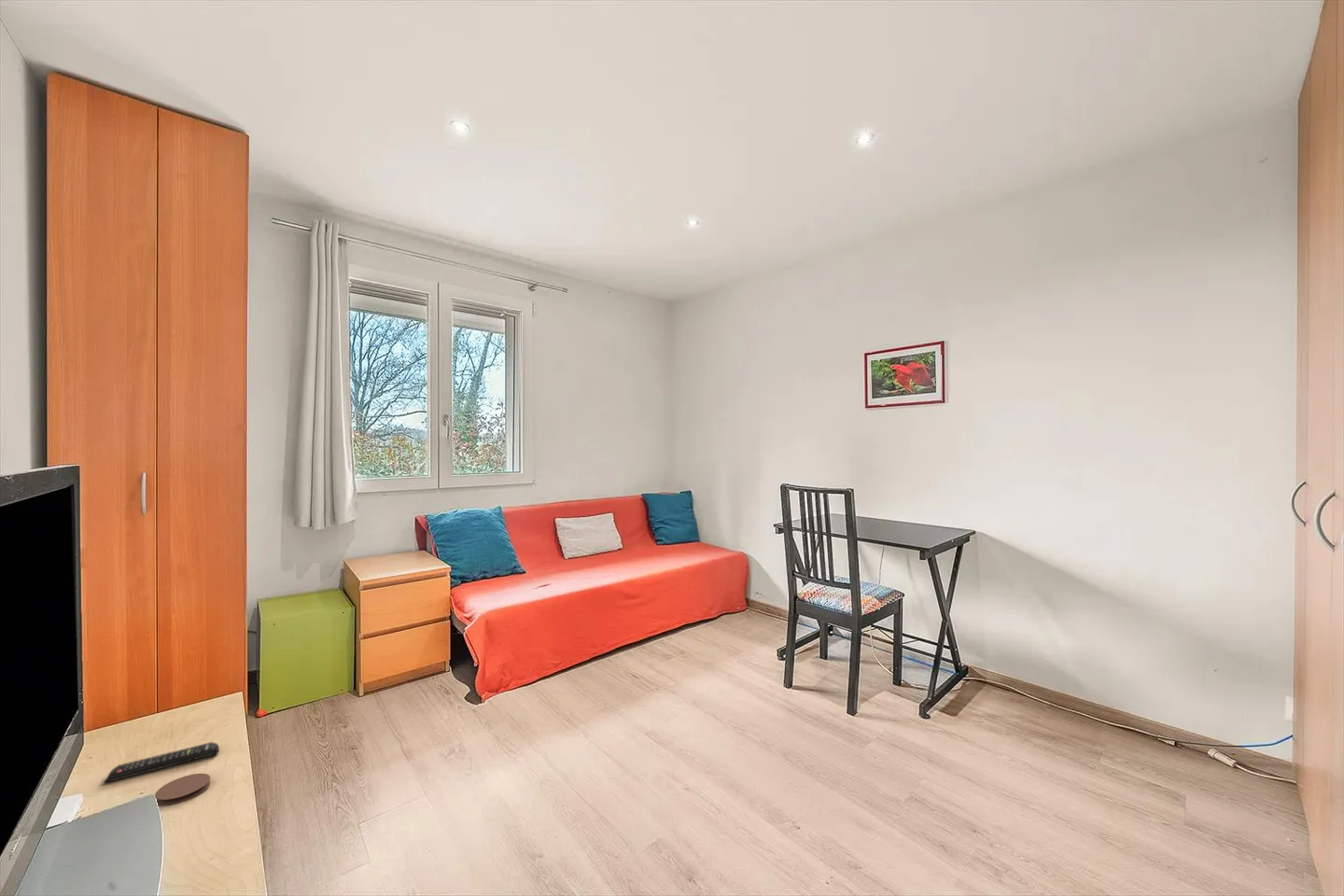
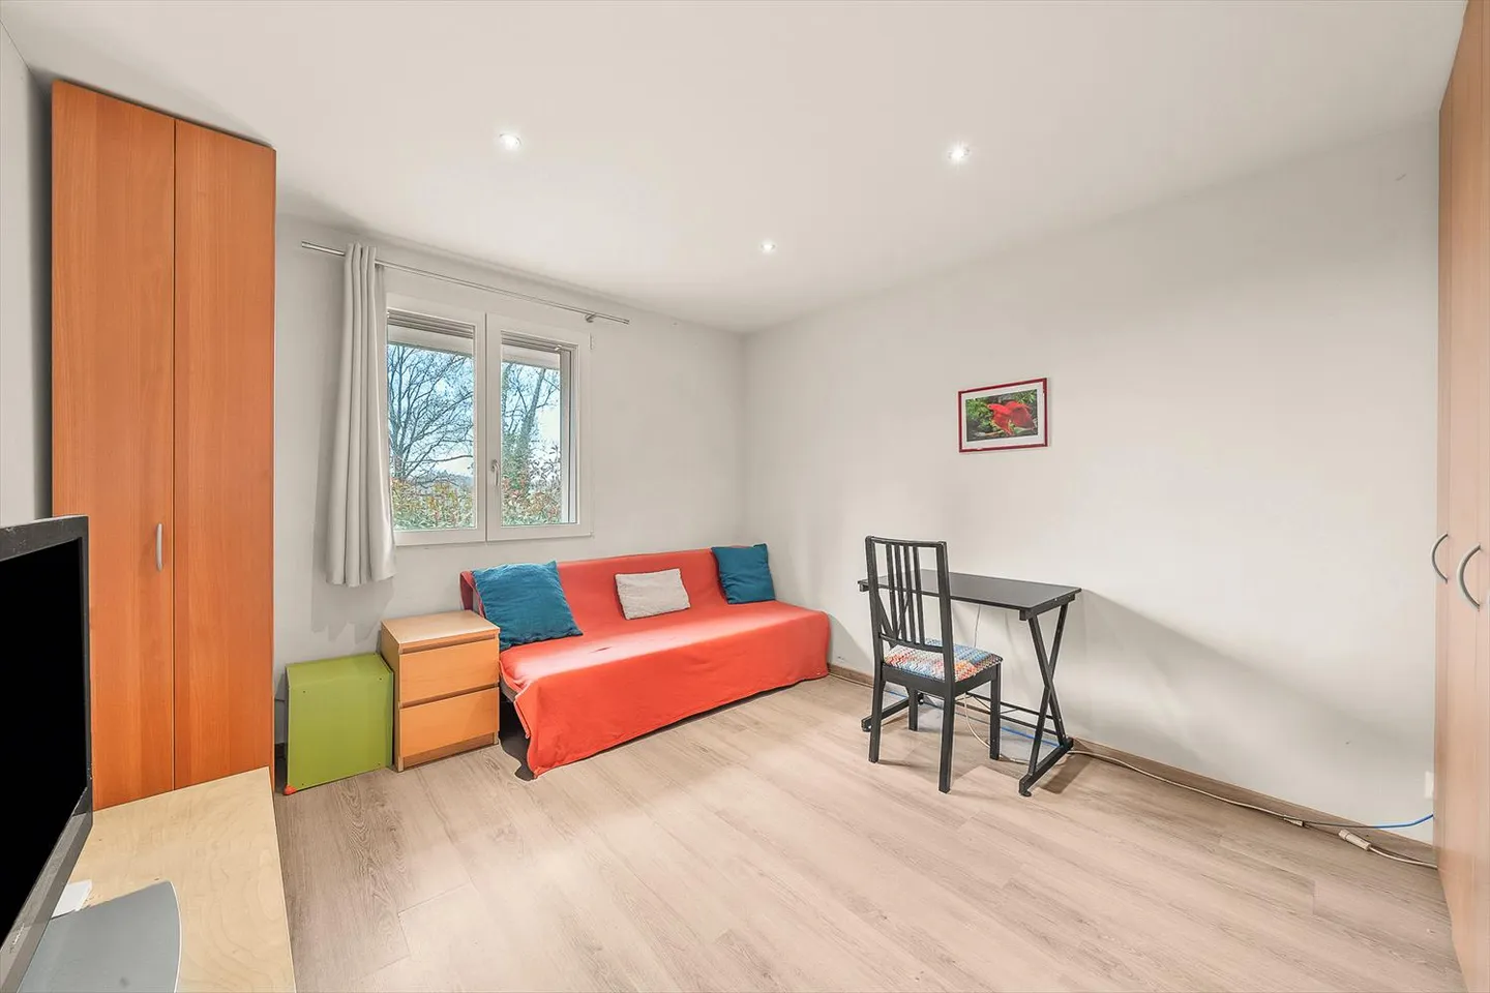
- coaster (183, 789)
- remote control (164, 761)
